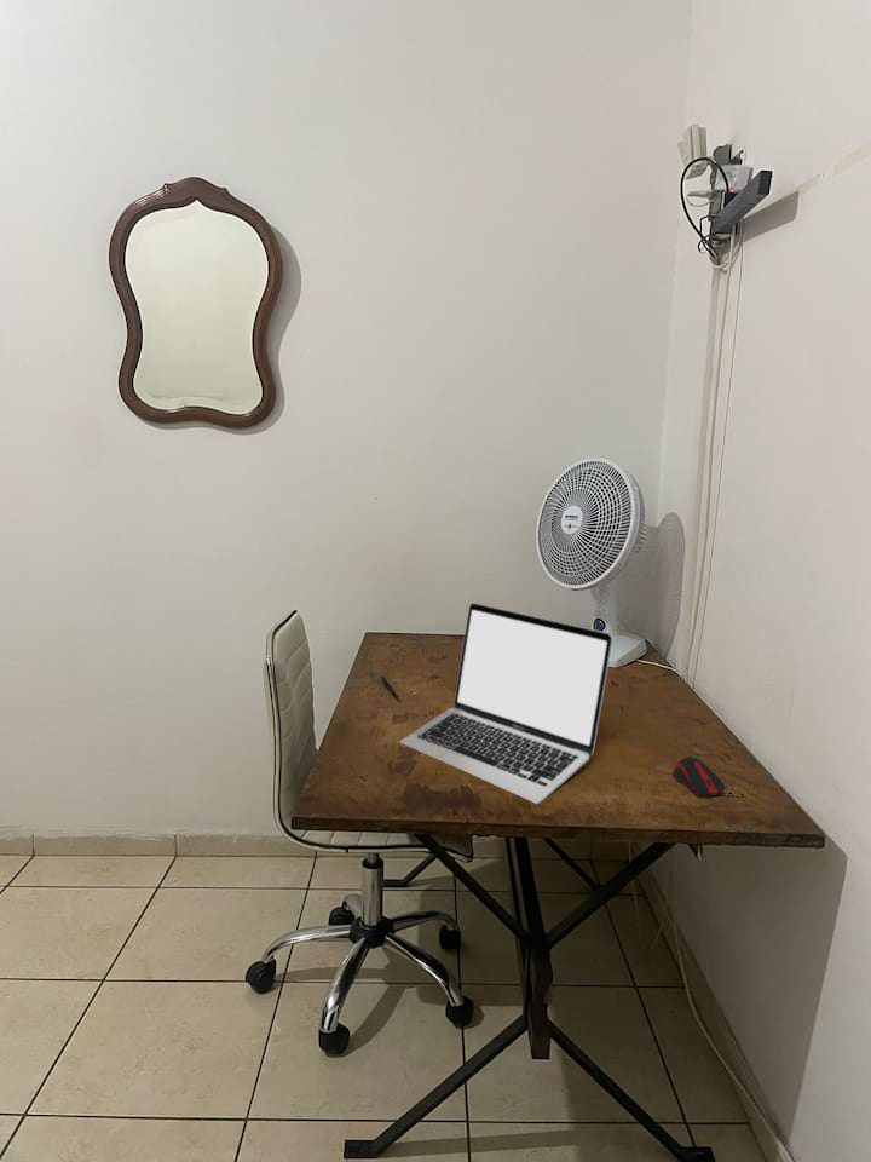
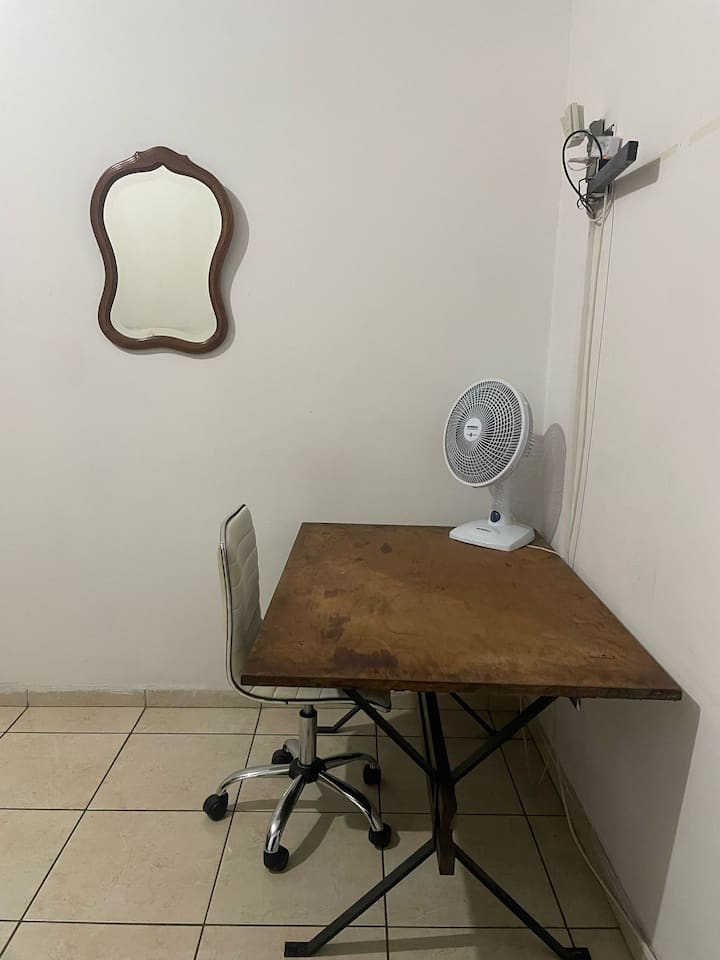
- pen (391, 689)
- laptop (491, 698)
- computer mouse (697, 773)
